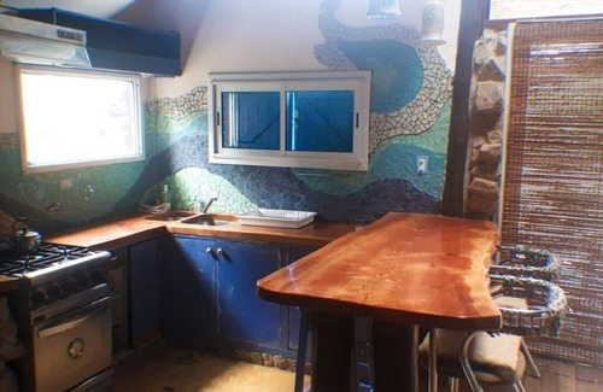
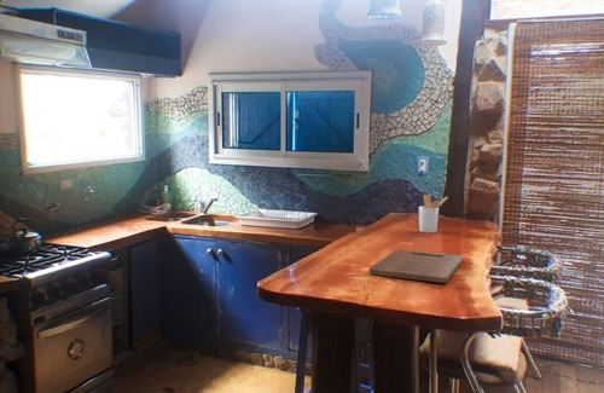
+ cutting board (418, 264)
+ utensil holder (434, 213)
